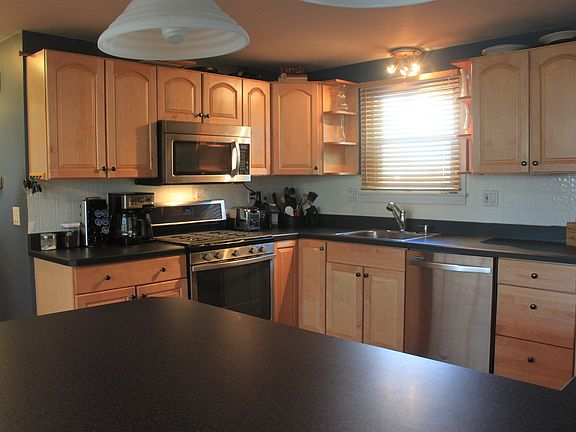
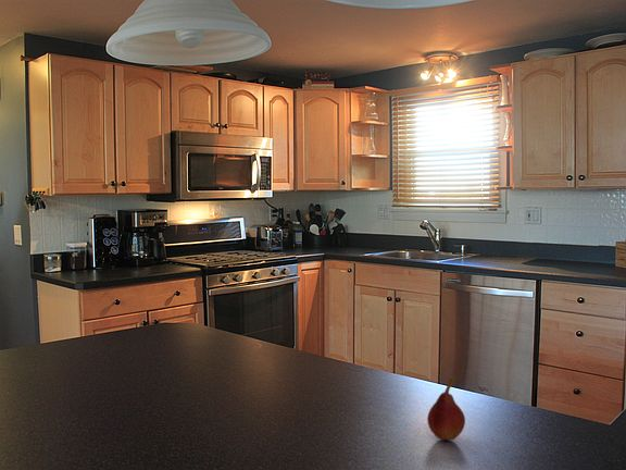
+ fruit (446, 407)
